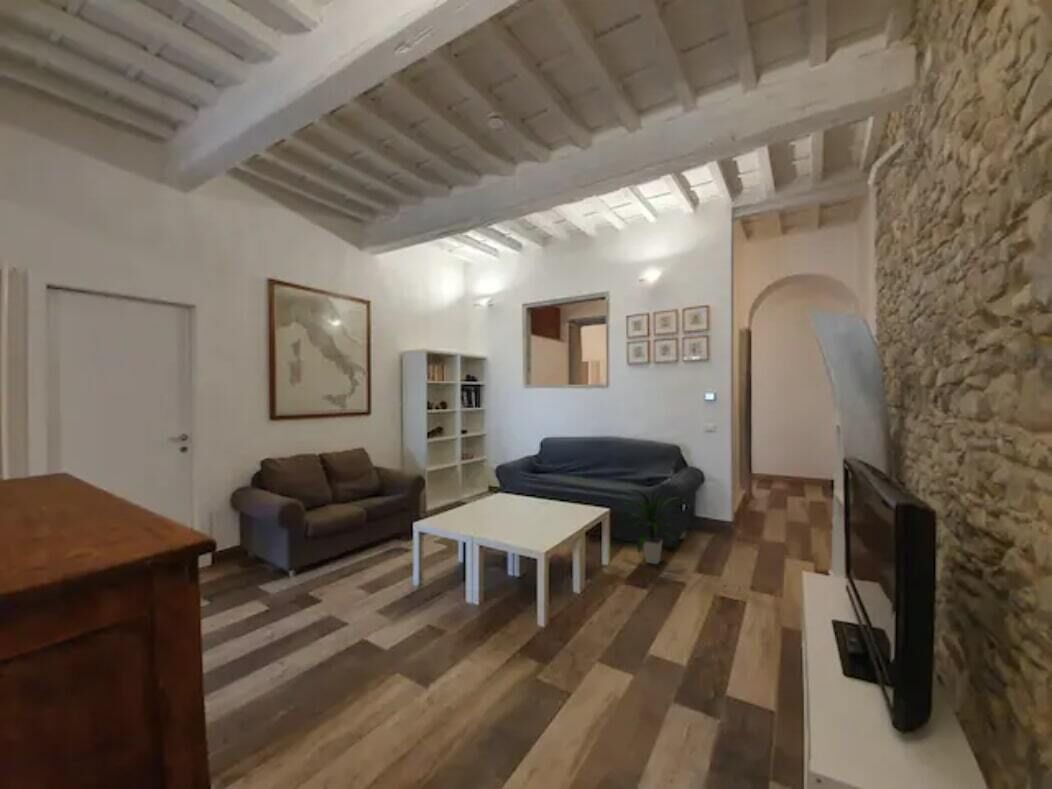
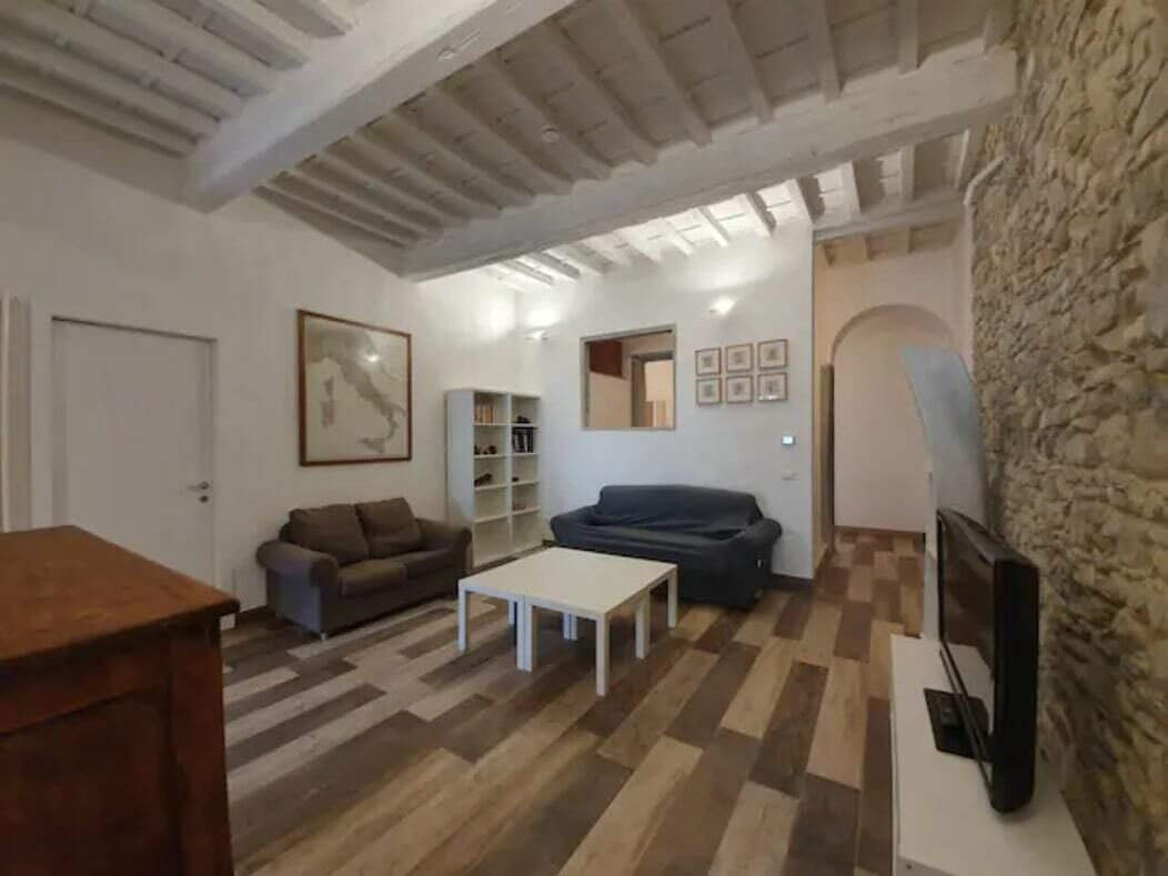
- indoor plant (650, 522)
